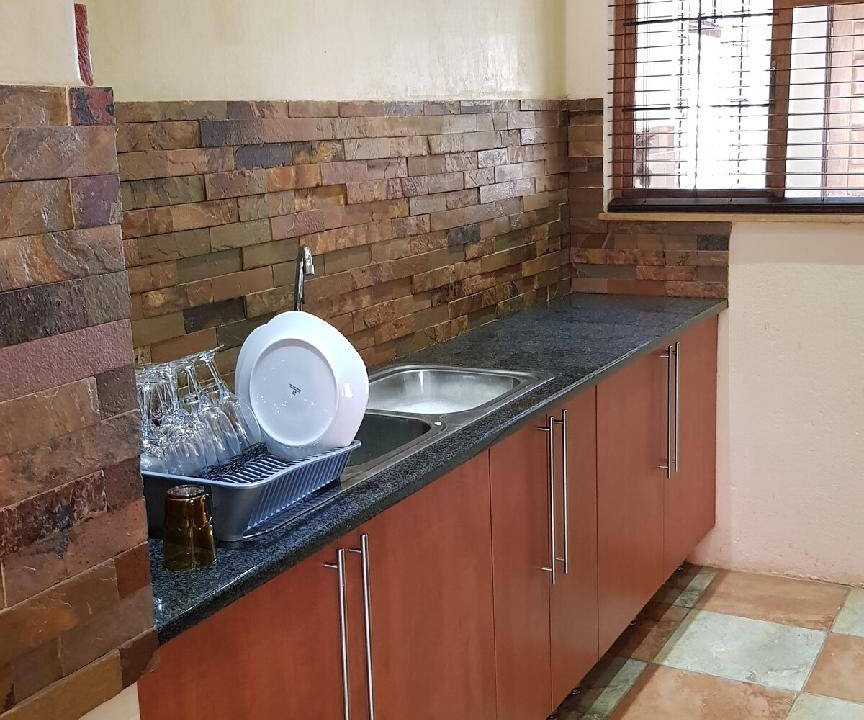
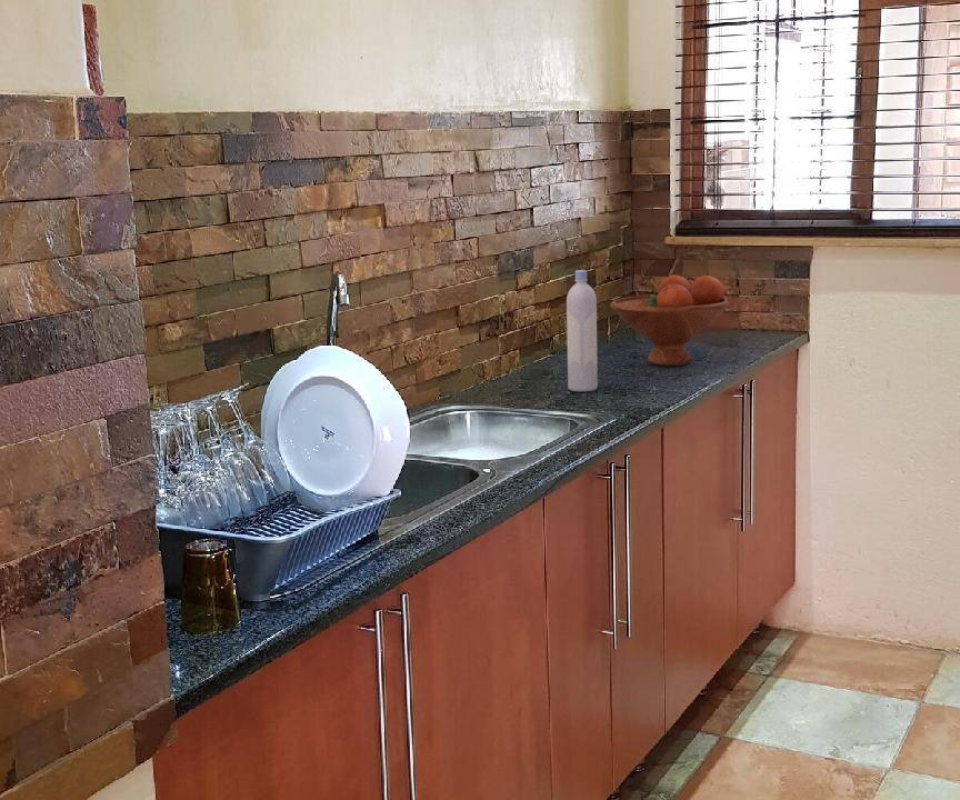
+ fruit bowl (669, 320)
+ bottle (581, 330)
